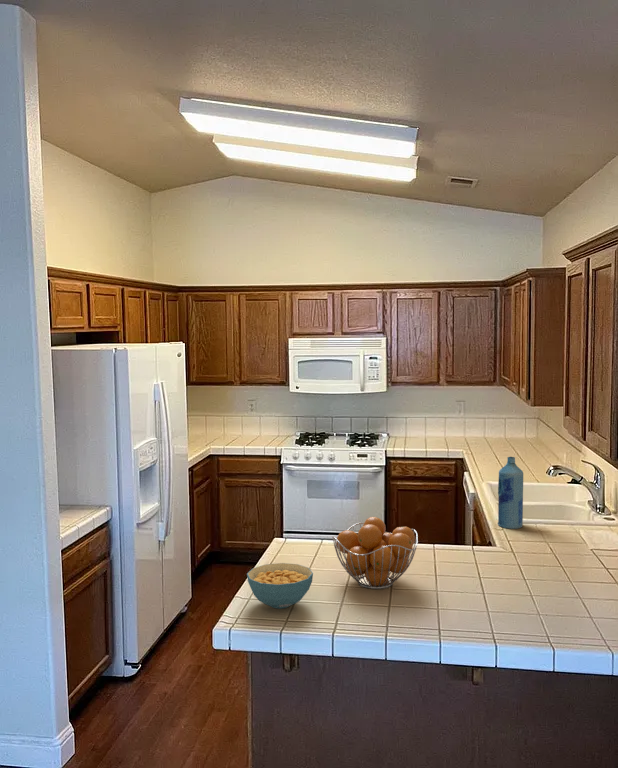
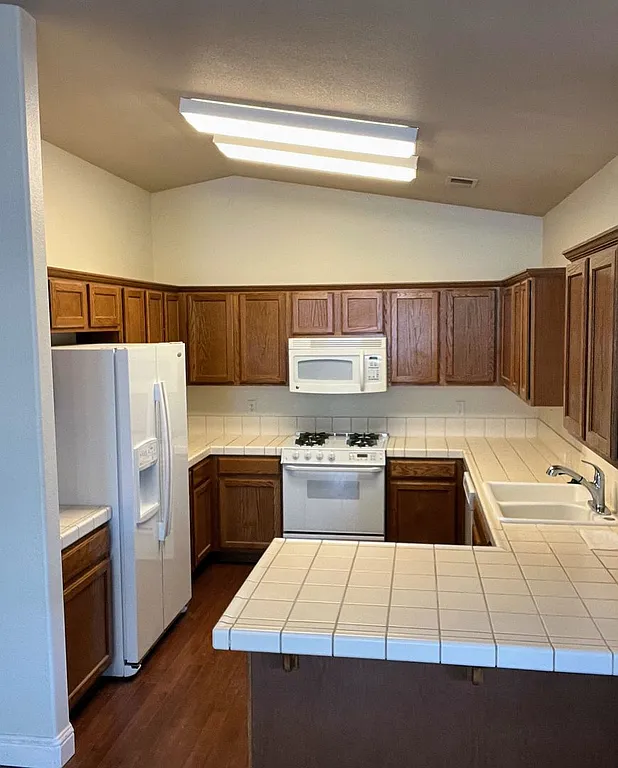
- bottle (510, 492)
- cereal bowl (280, 589)
- fruit basket (375, 552)
